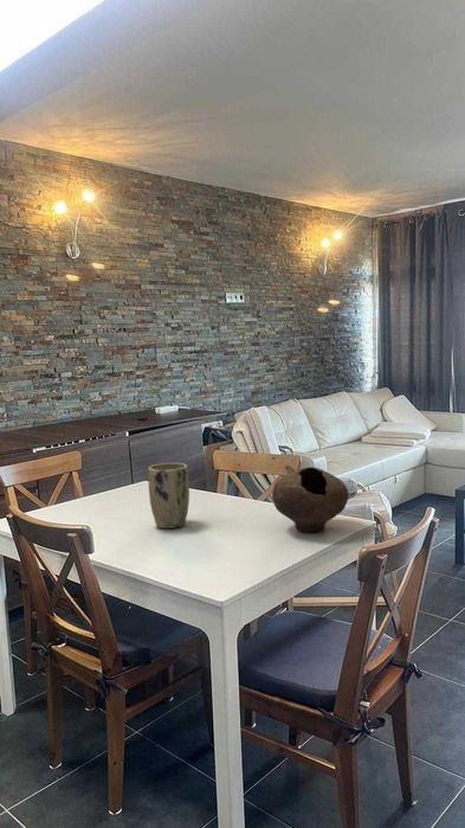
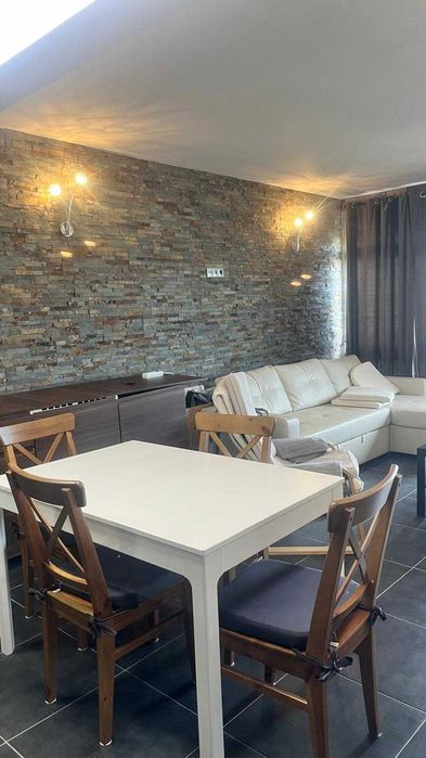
- plant pot (169, 495)
- bowl (309, 498)
